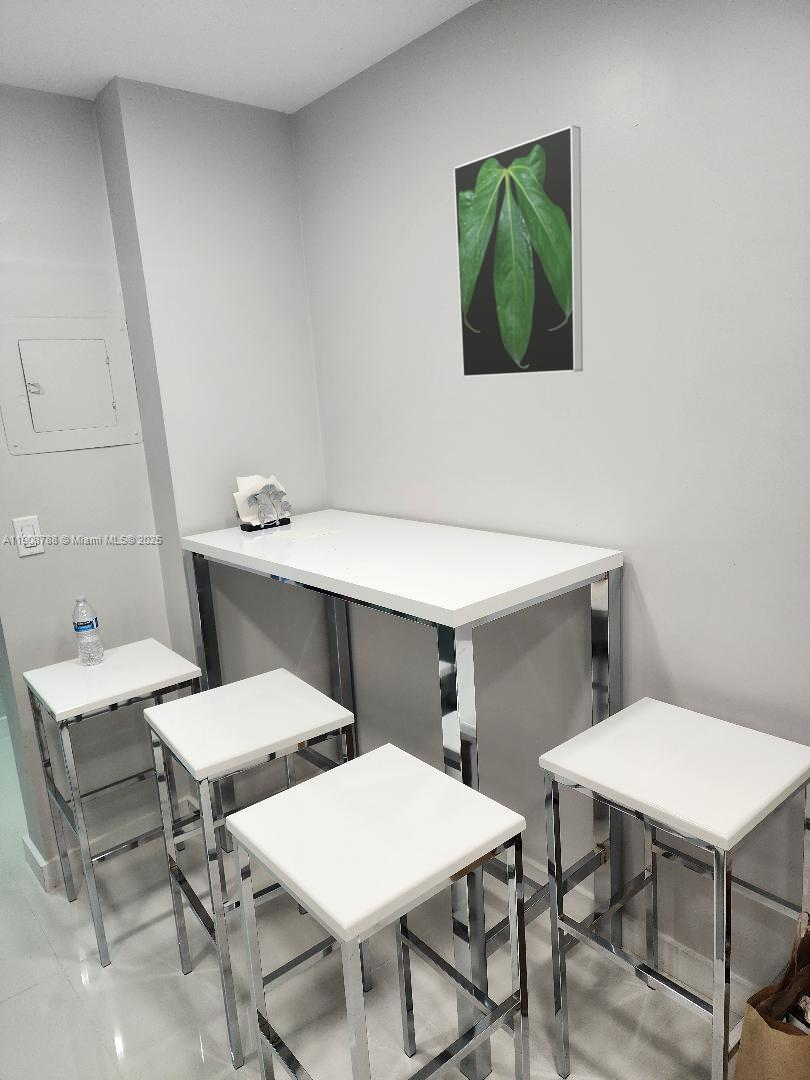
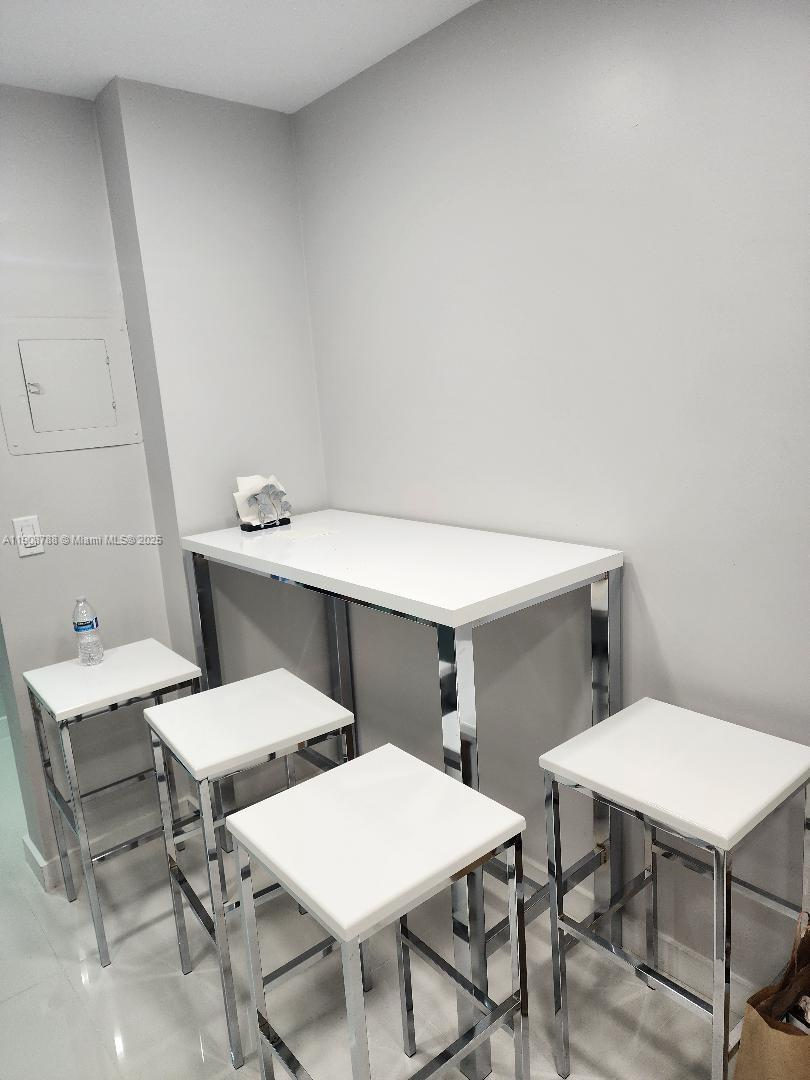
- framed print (515, 265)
